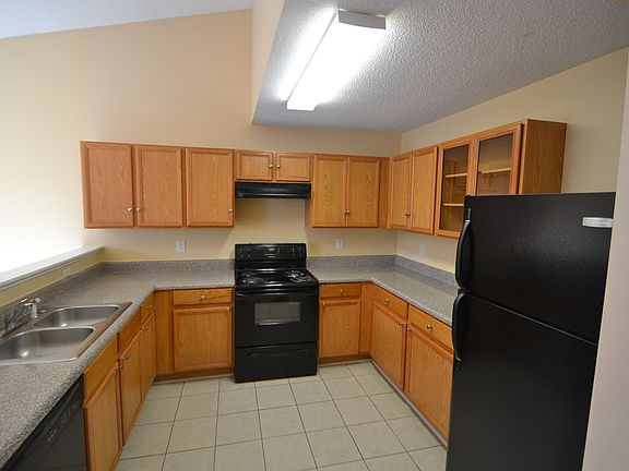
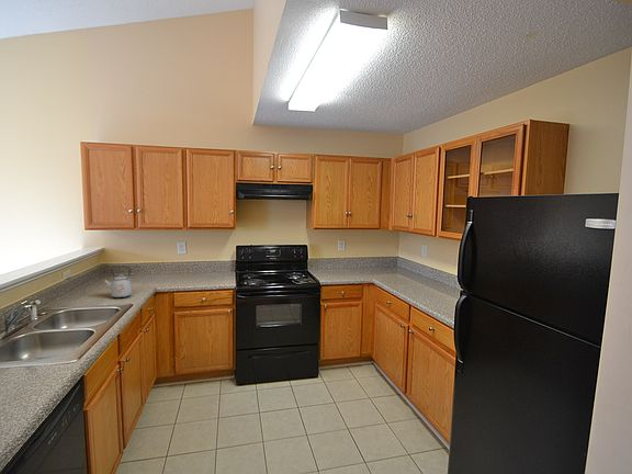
+ kettle (117, 281)
